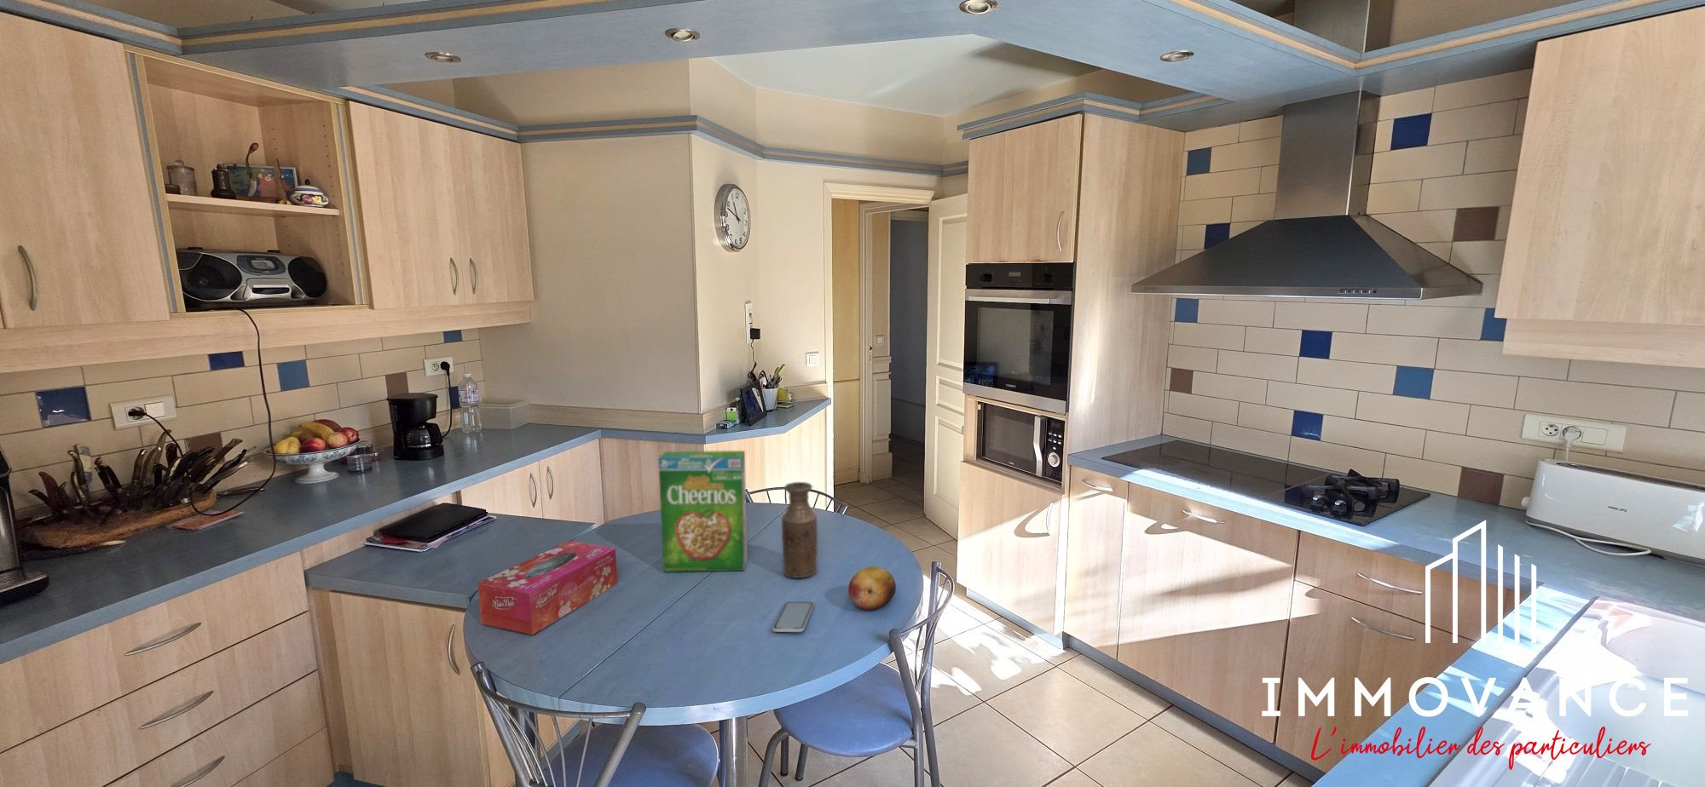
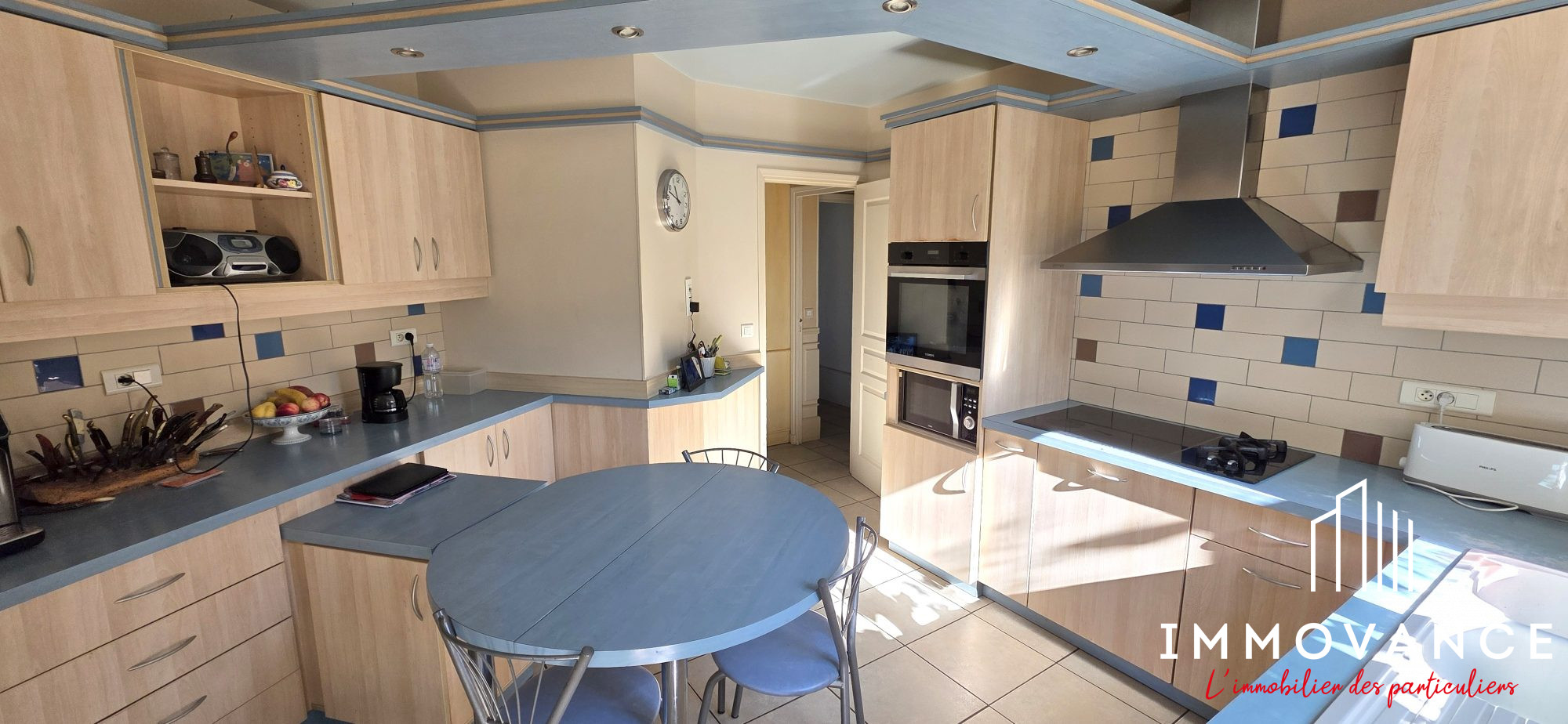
- bottle (799, 529)
- fruit (873, 586)
- tissue box (551, 584)
- cereal box (705, 510)
- smartphone (794, 616)
